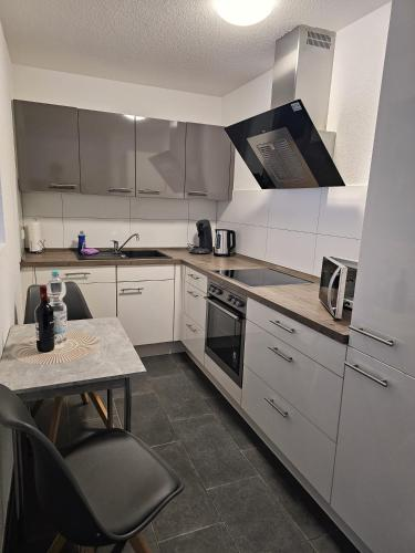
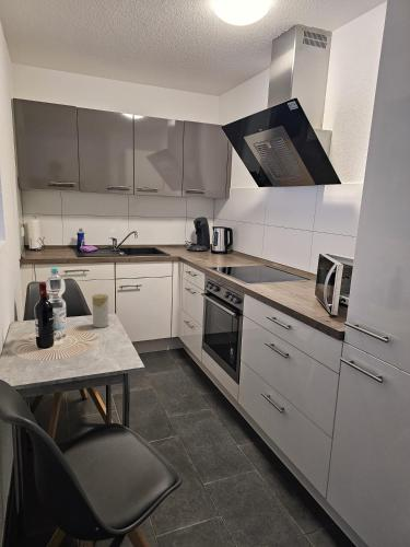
+ candle (101, 310)
